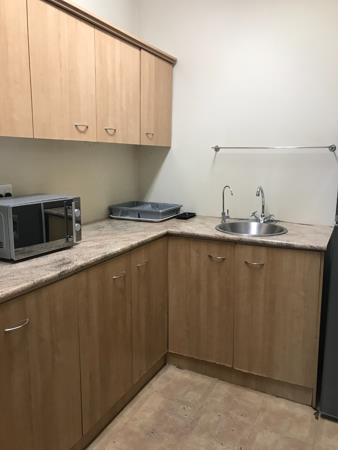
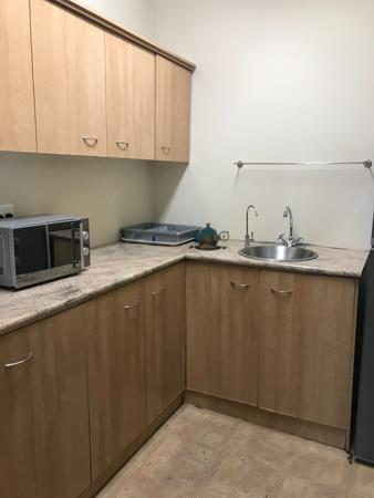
+ teapot (208, 235)
